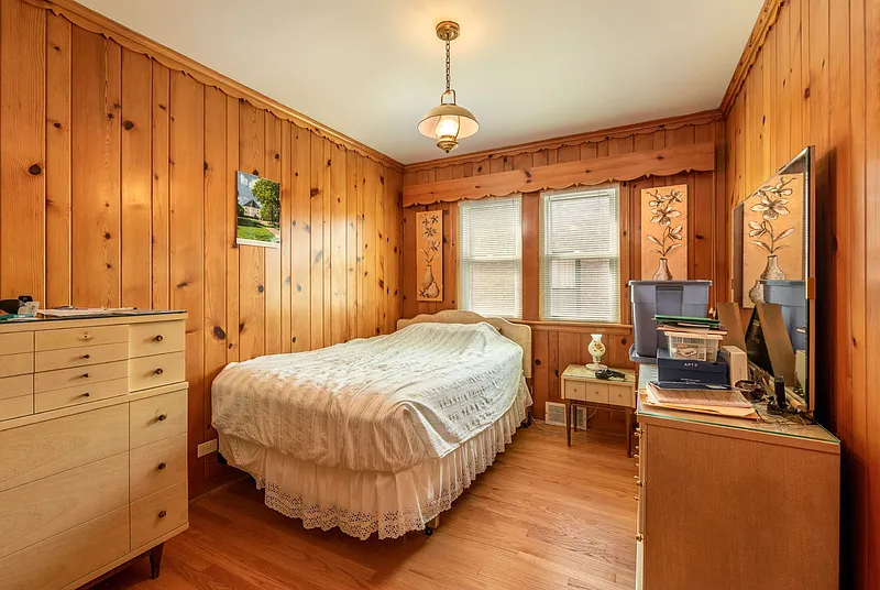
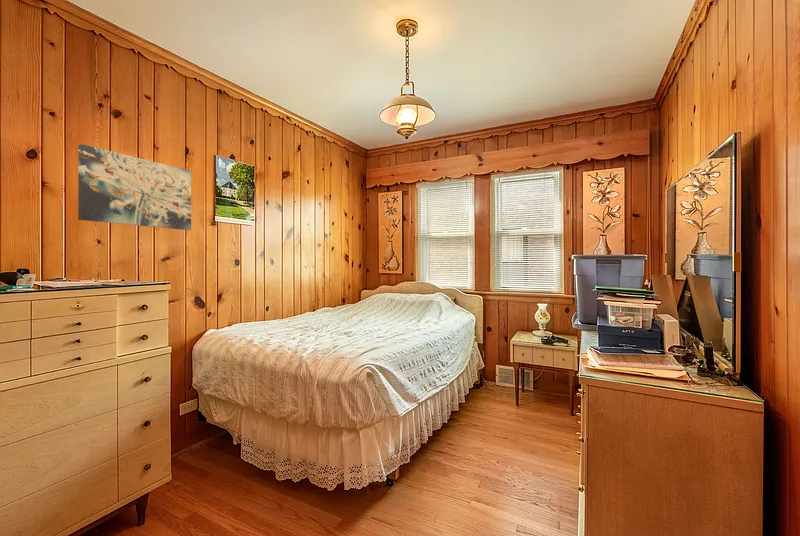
+ wall art (141, 192)
